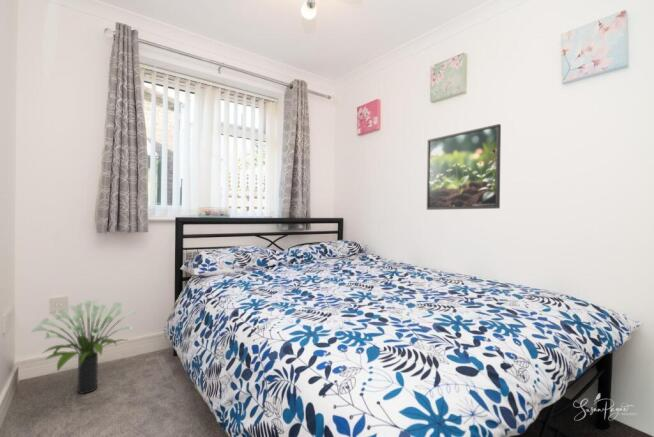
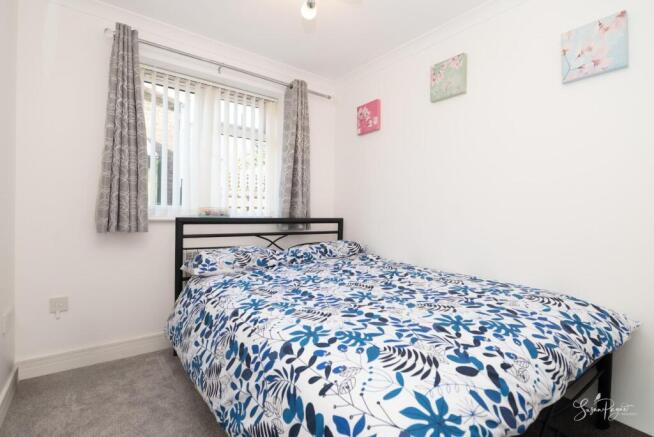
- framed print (460, 170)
- potted plant (91, 344)
